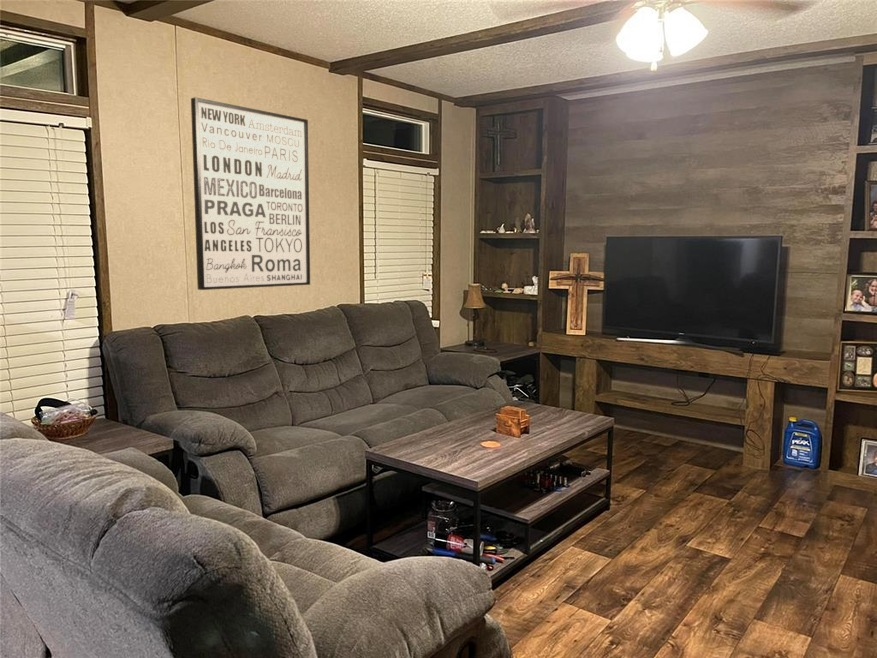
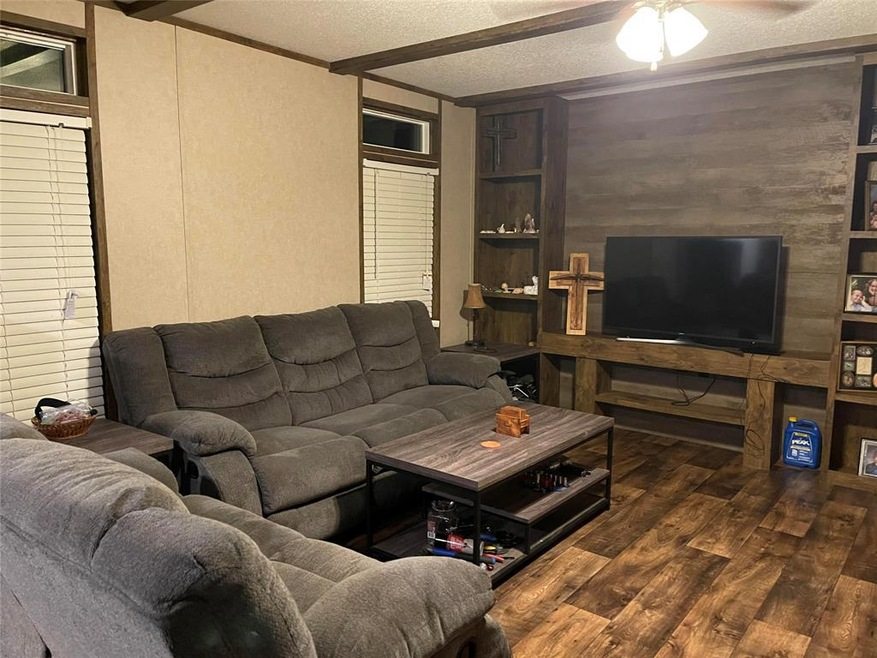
- wall art (255, 199)
